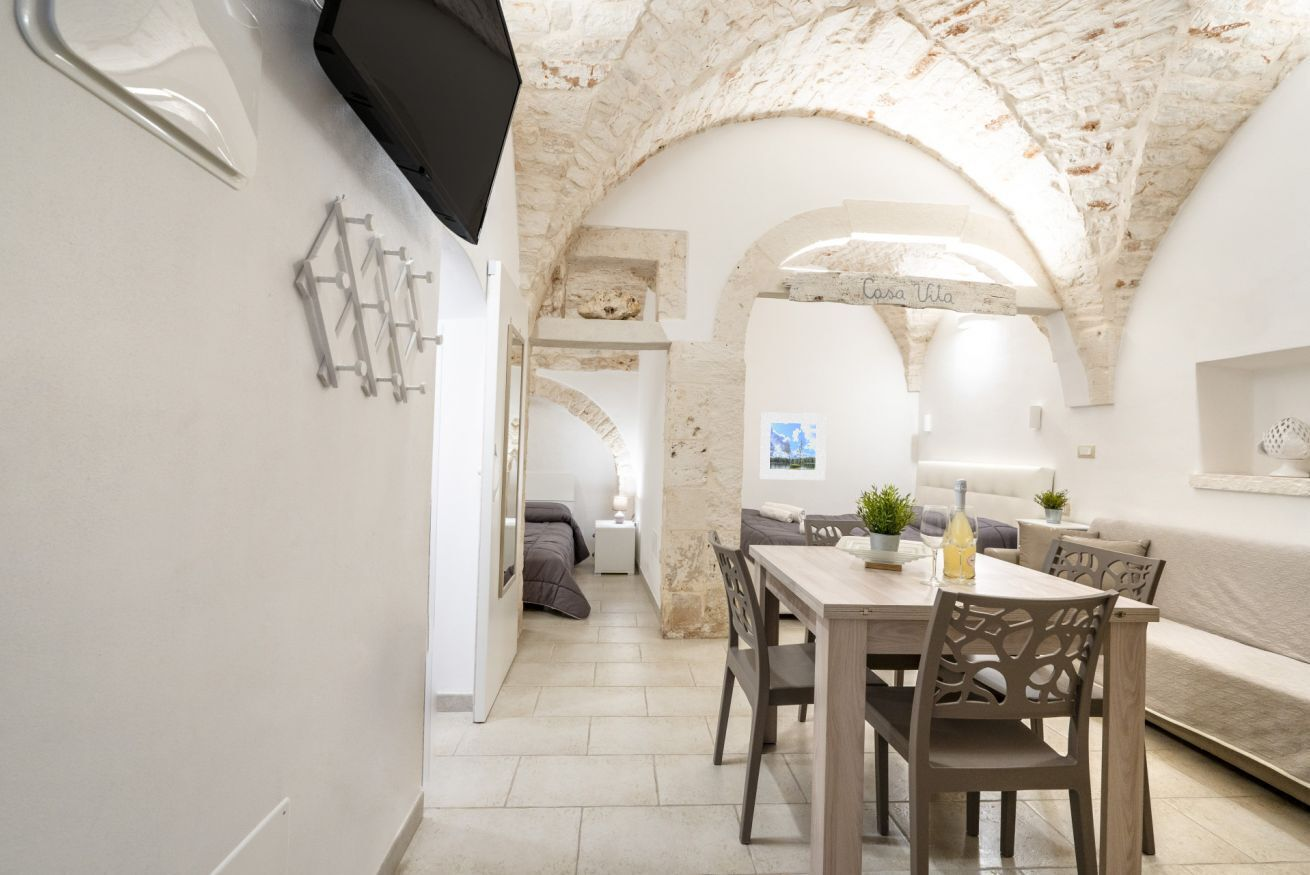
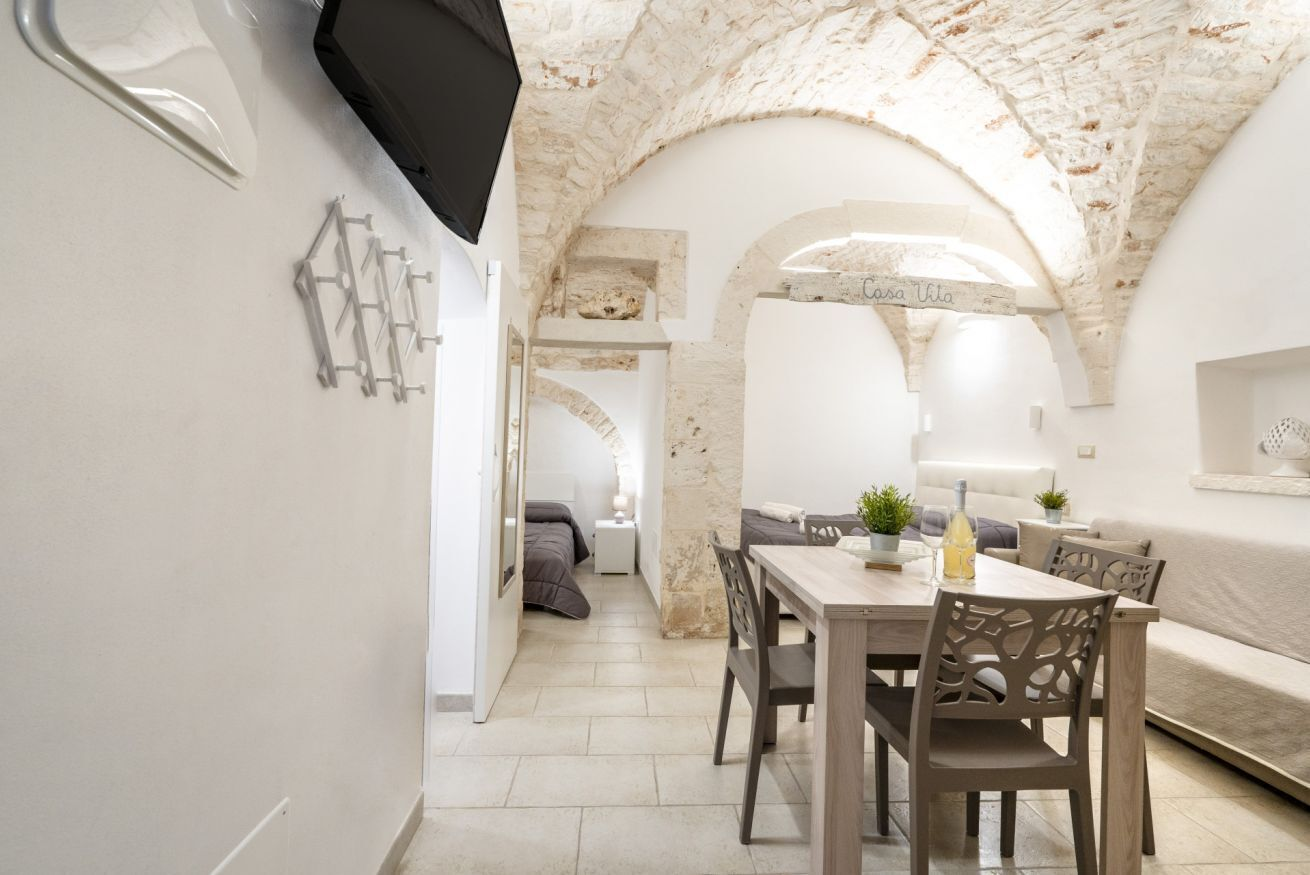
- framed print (792, 446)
